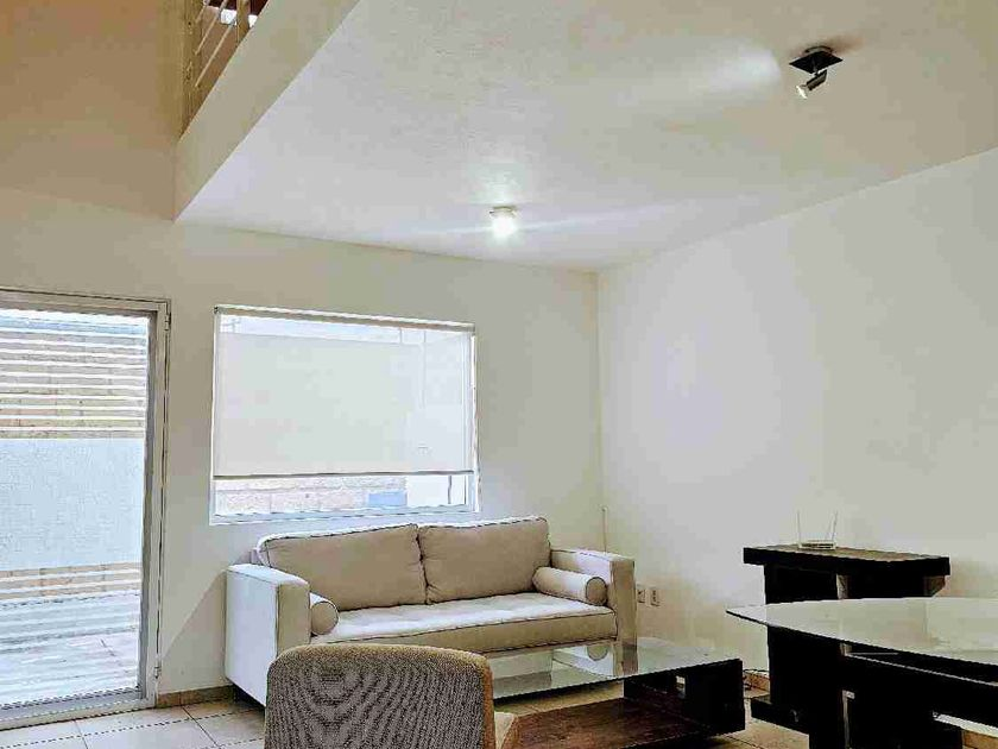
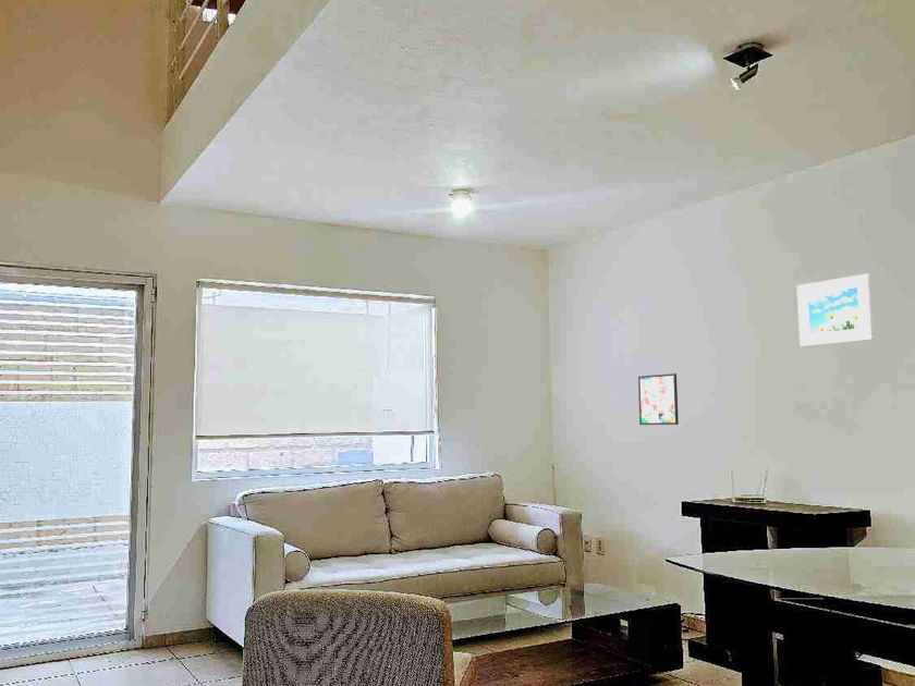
+ wall art (657, 400)
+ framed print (833, 310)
